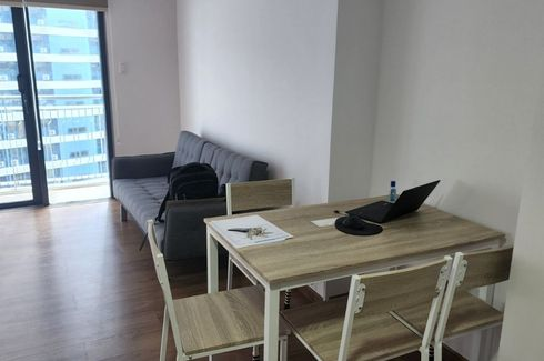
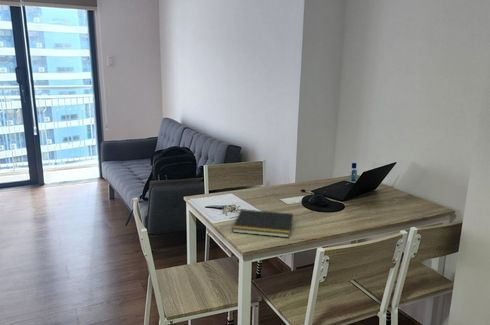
+ notepad (263, 222)
